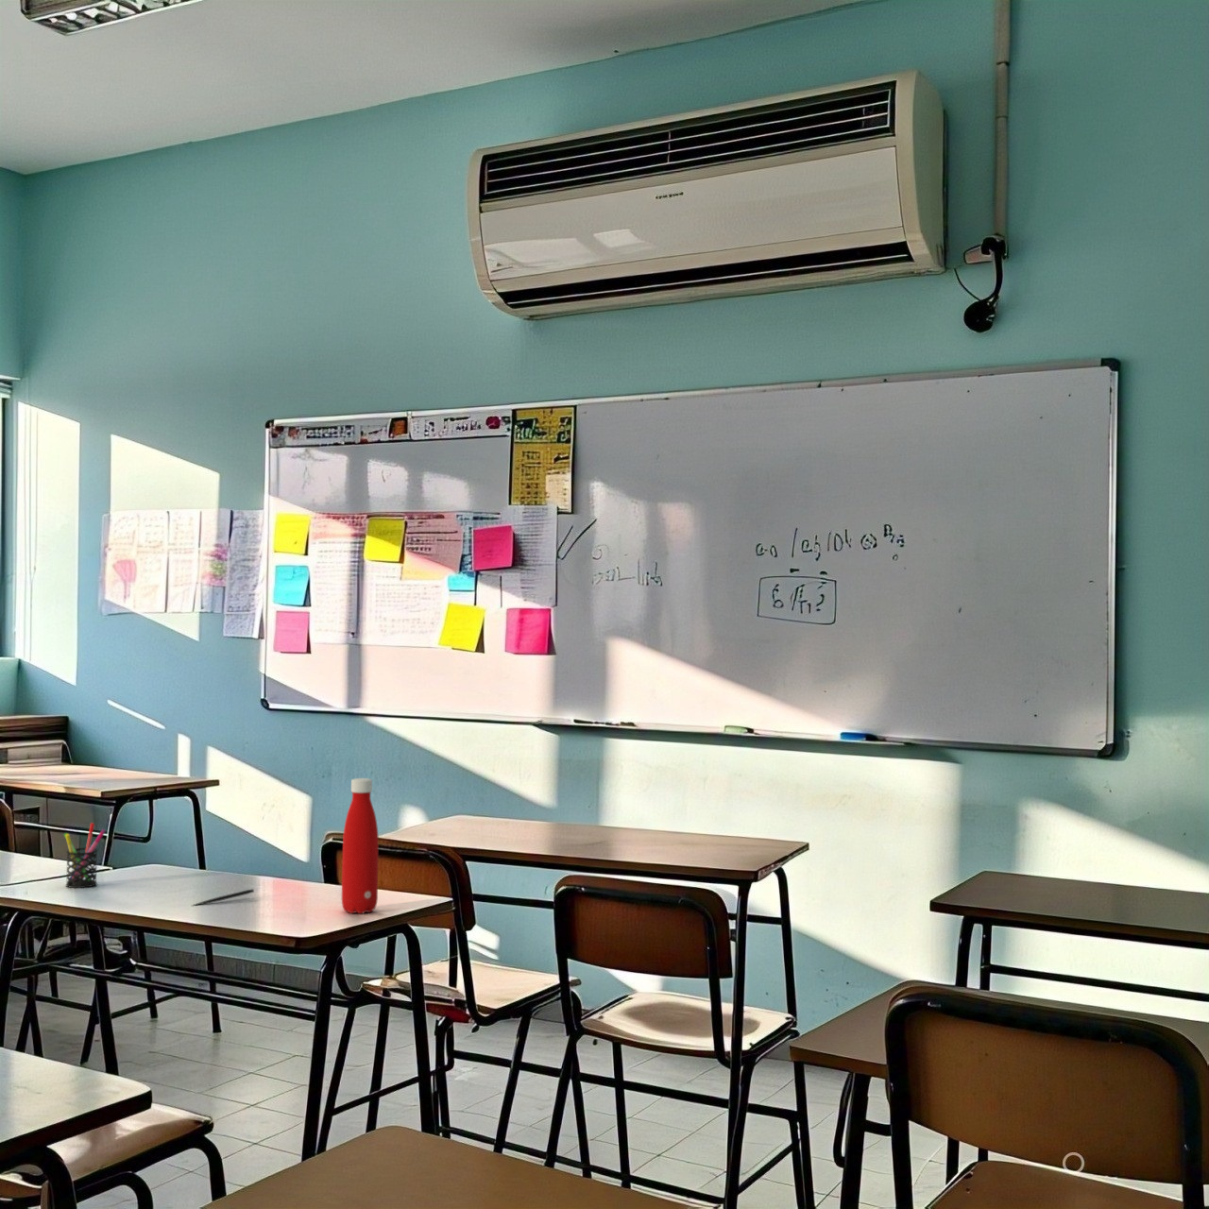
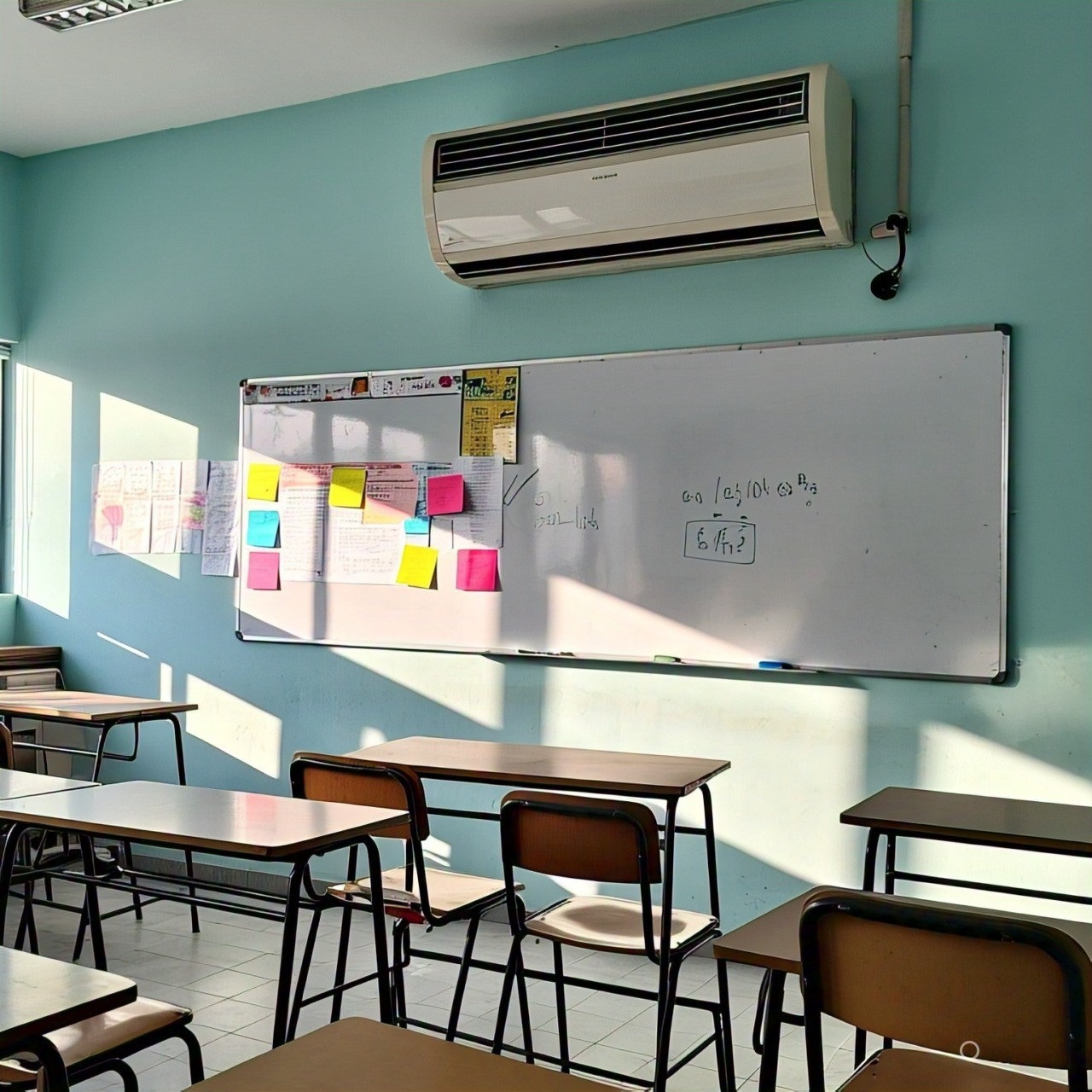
- pen (221, 897)
- pen holder (81, 854)
- bottle (360, 845)
